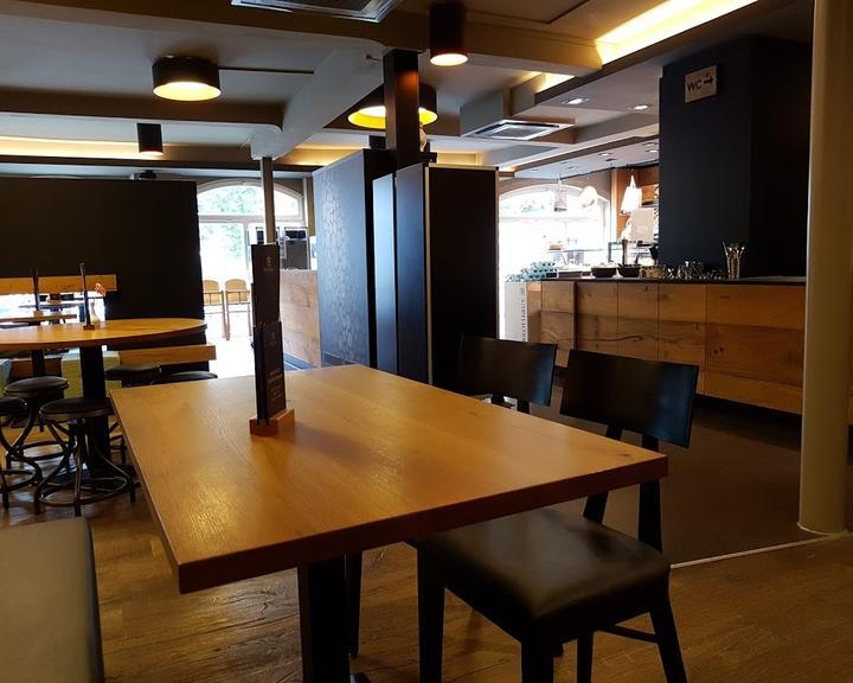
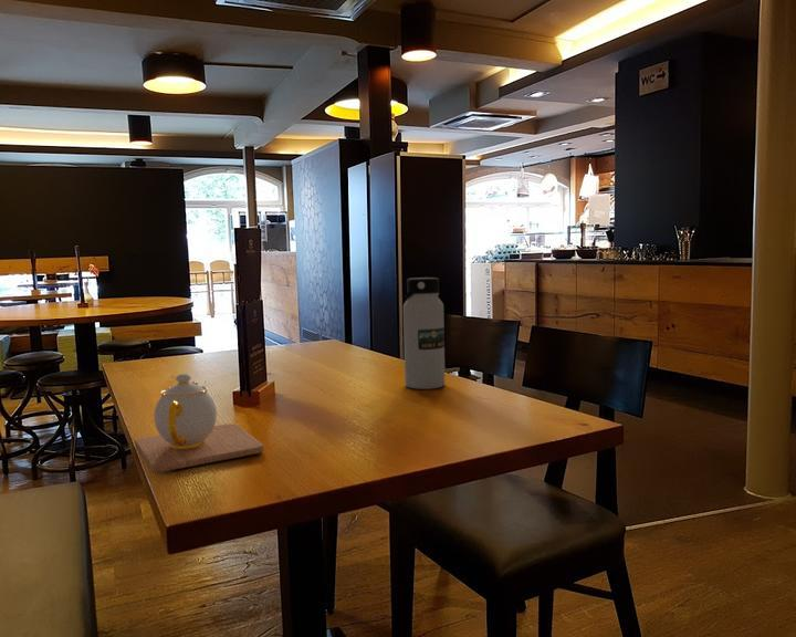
+ teapot (196, 410)
+ water bottle (423, 332)
